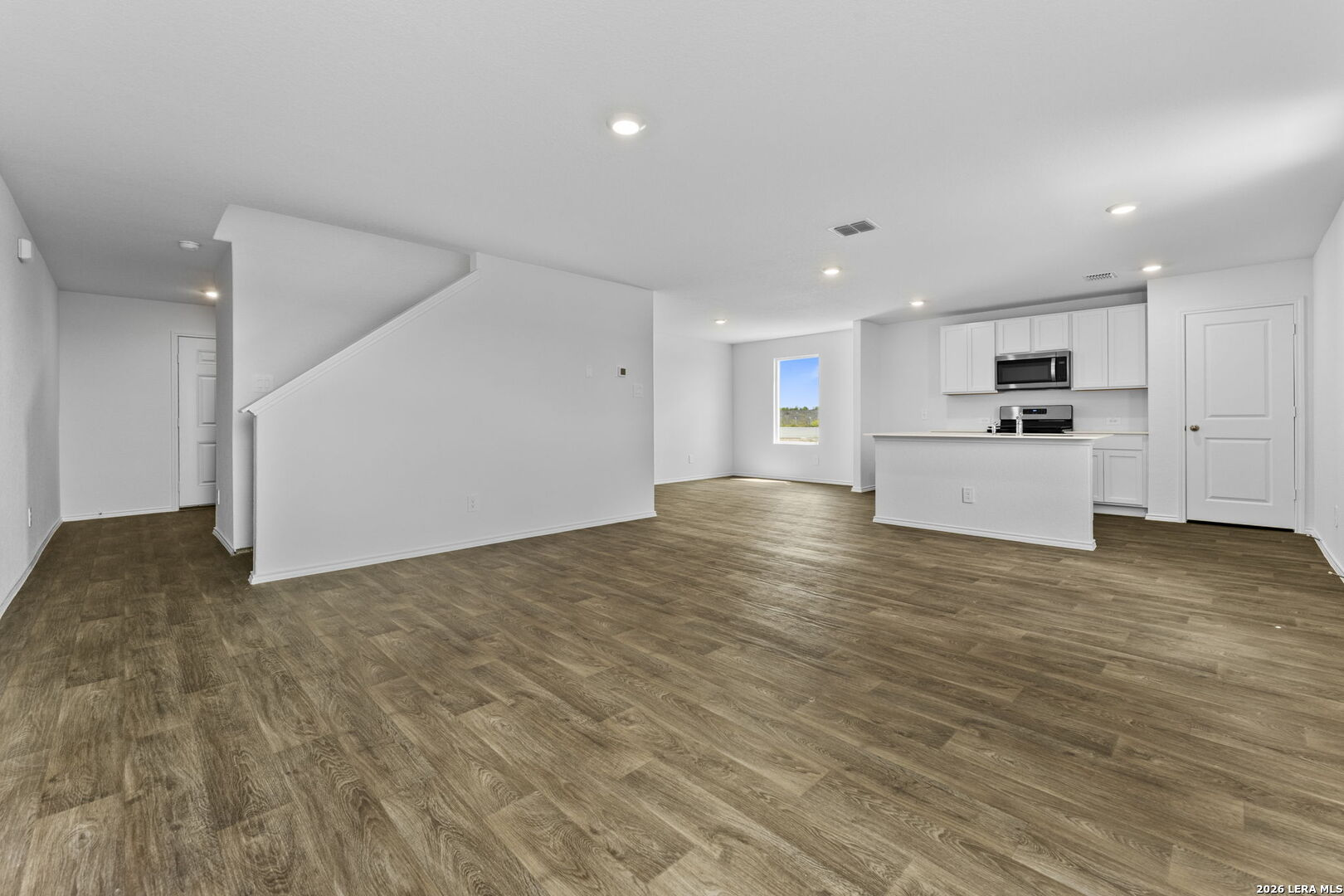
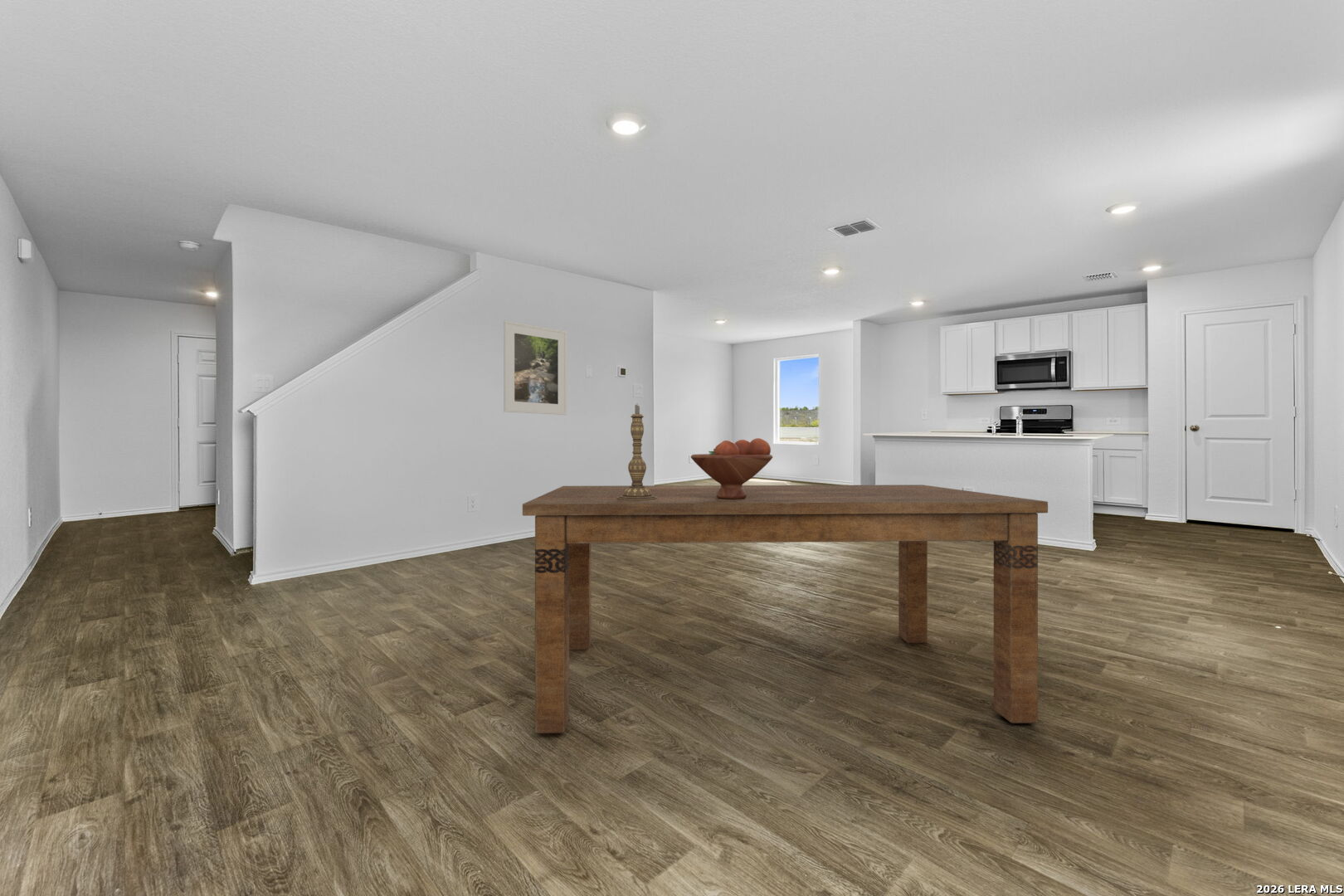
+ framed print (536, 369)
+ fruit bowl (731, 467)
+ dining table (763, 542)
+ candlestick (637, 450)
